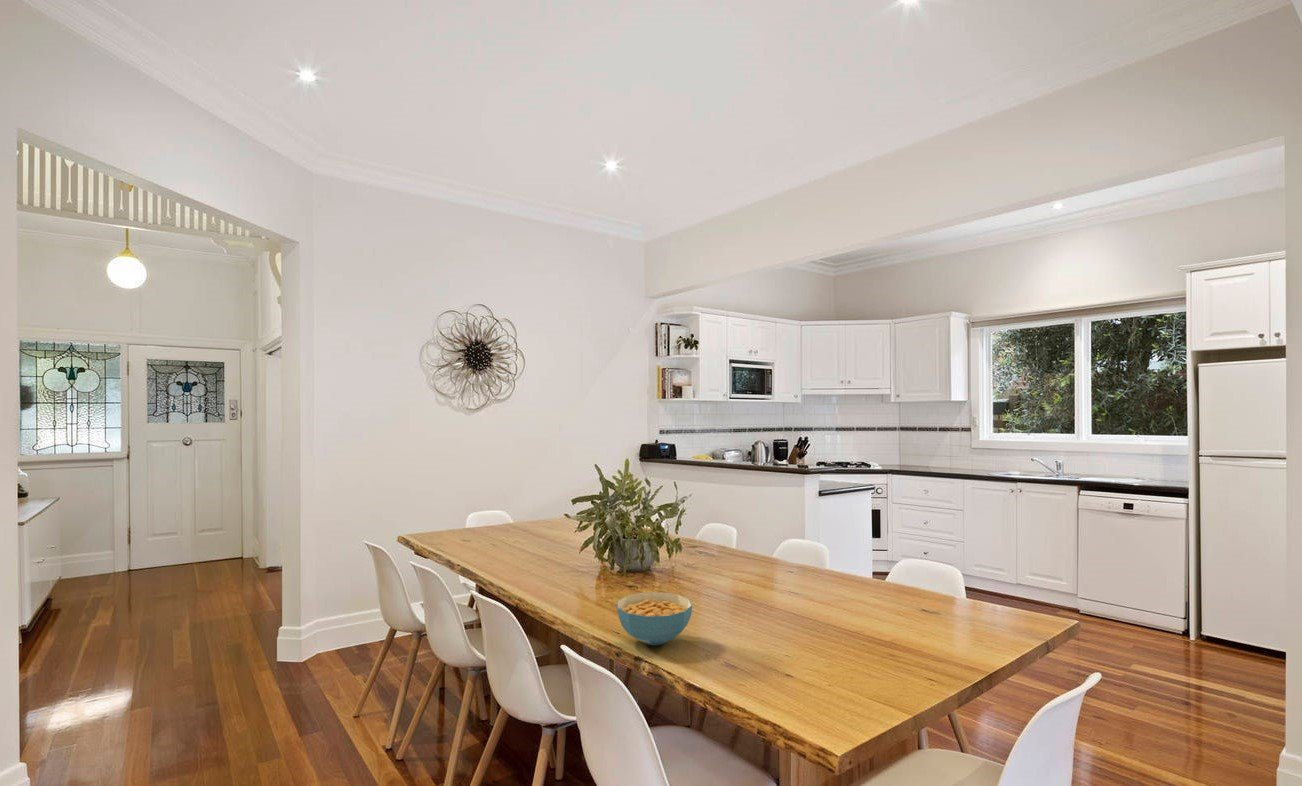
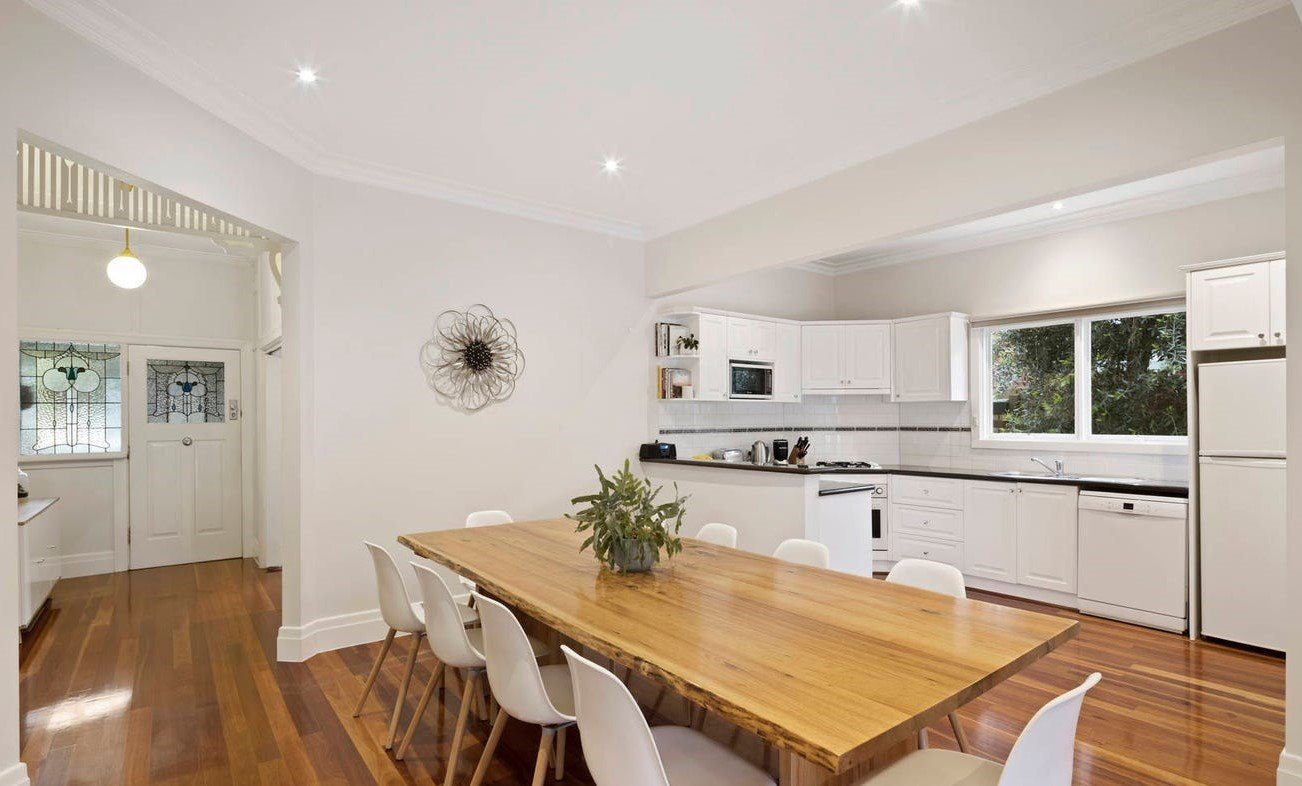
- cereal bowl (654, 622)
